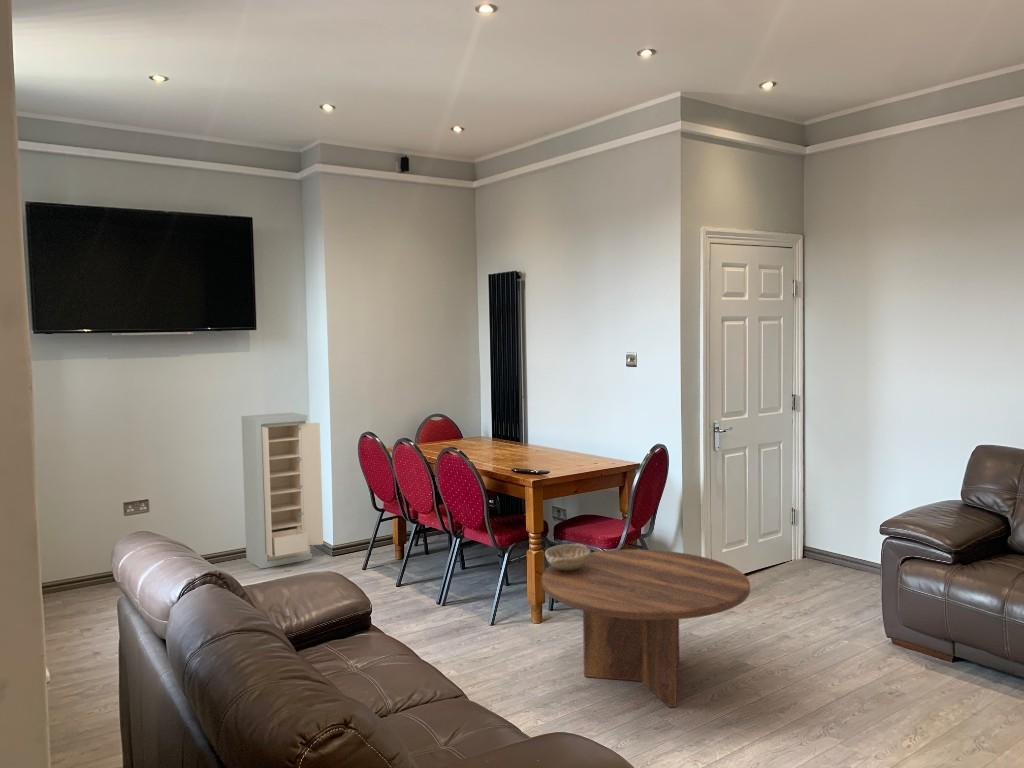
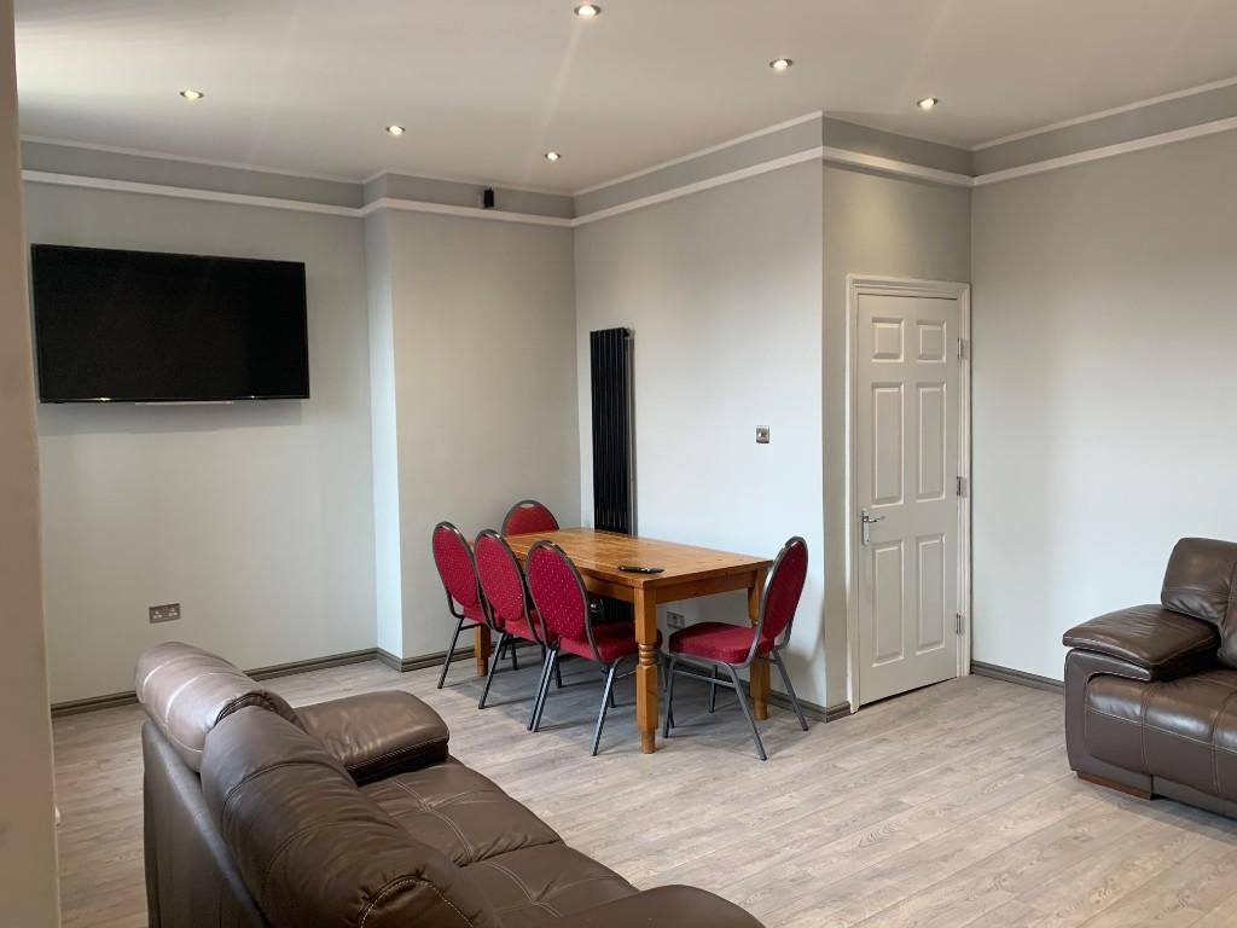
- decorative bowl (568, 558)
- coffee table (644, 628)
- storage cabinet (285, 488)
